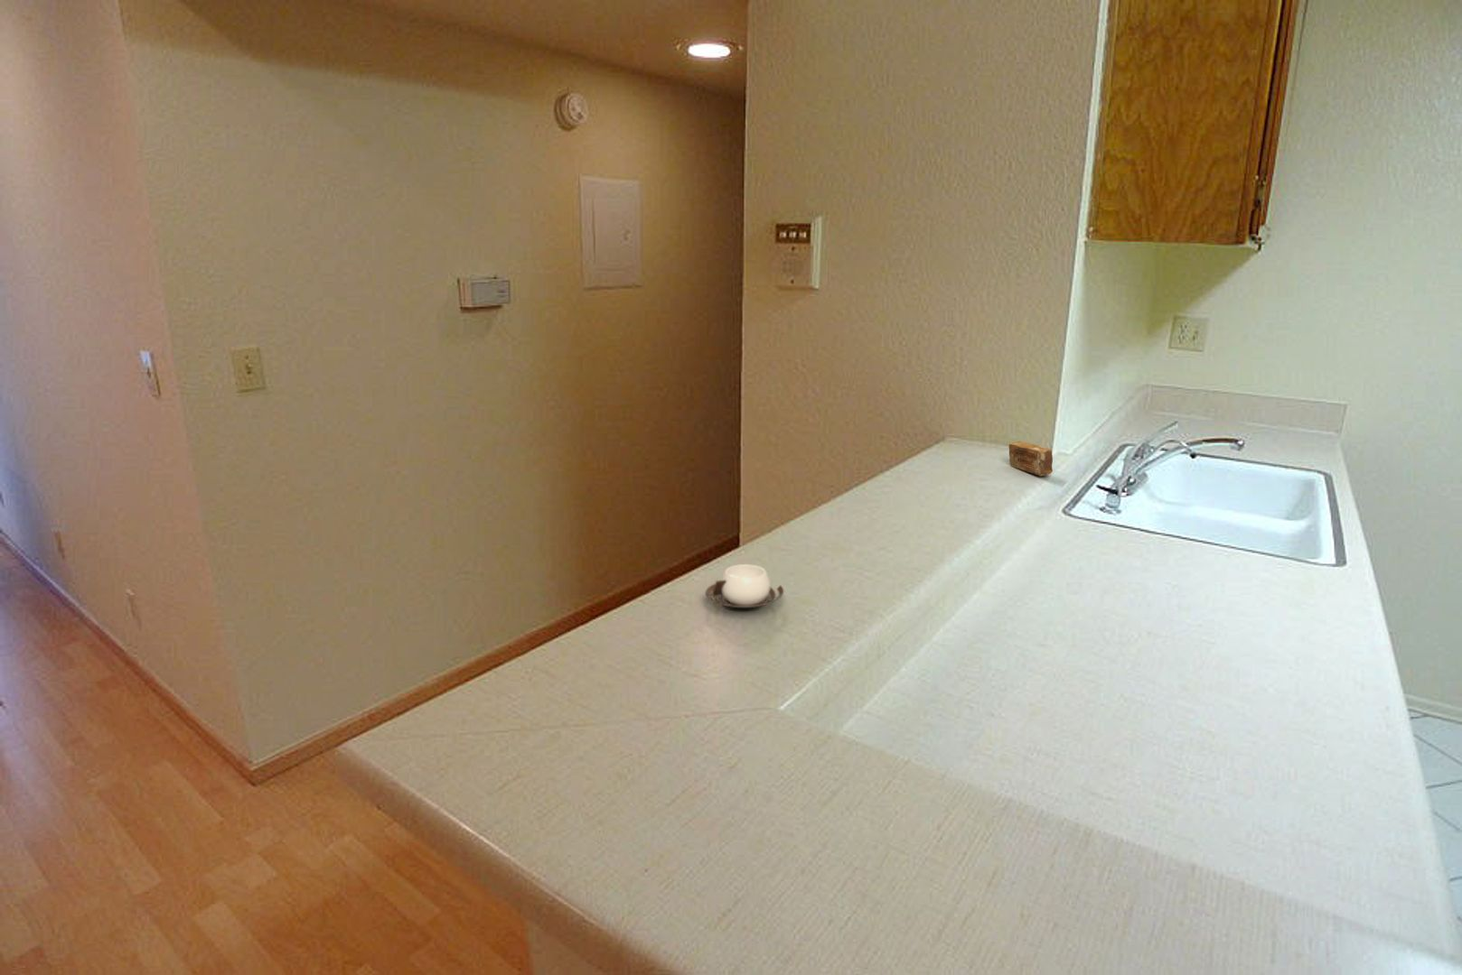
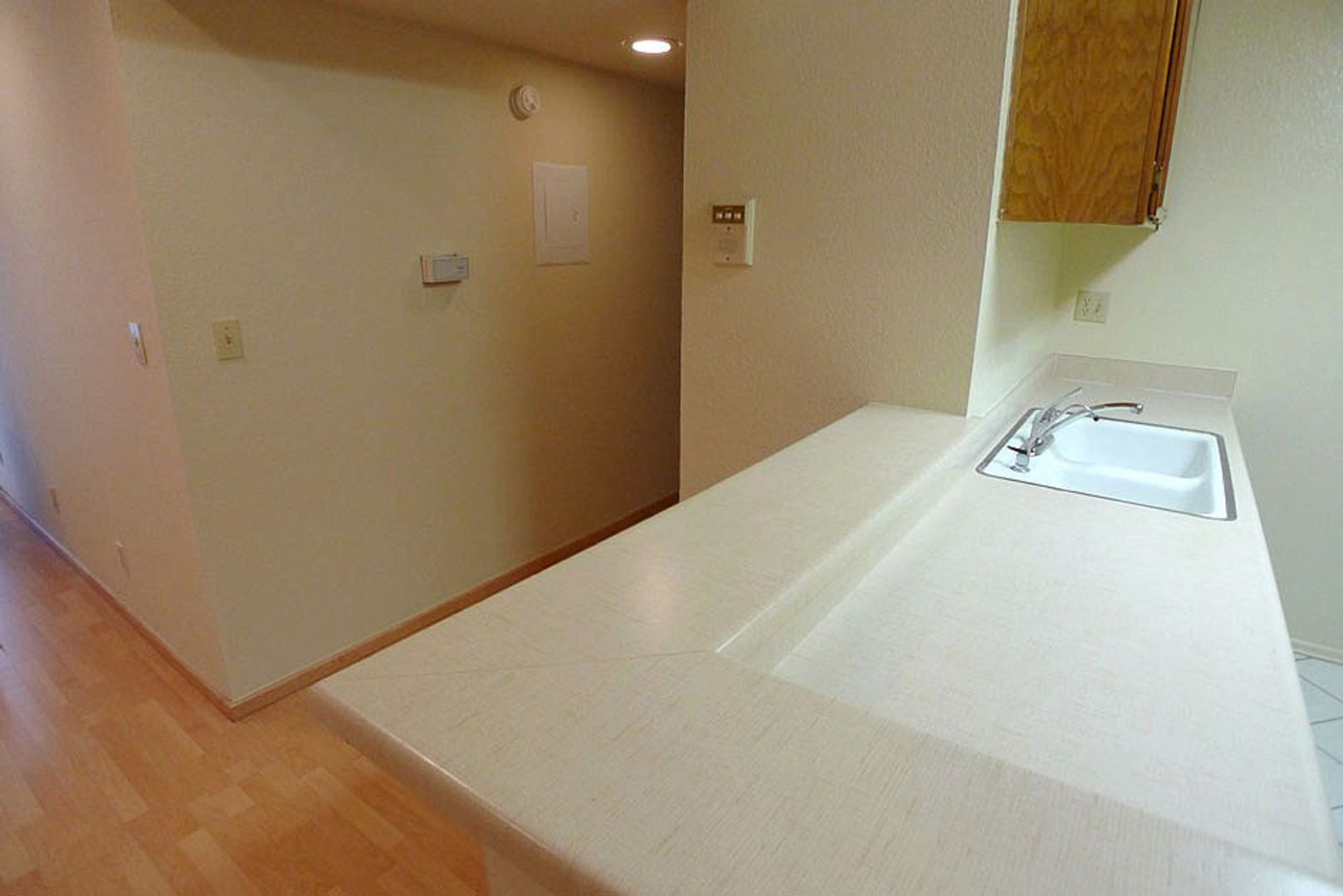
- cup (745, 588)
- soap bar (1030, 458)
